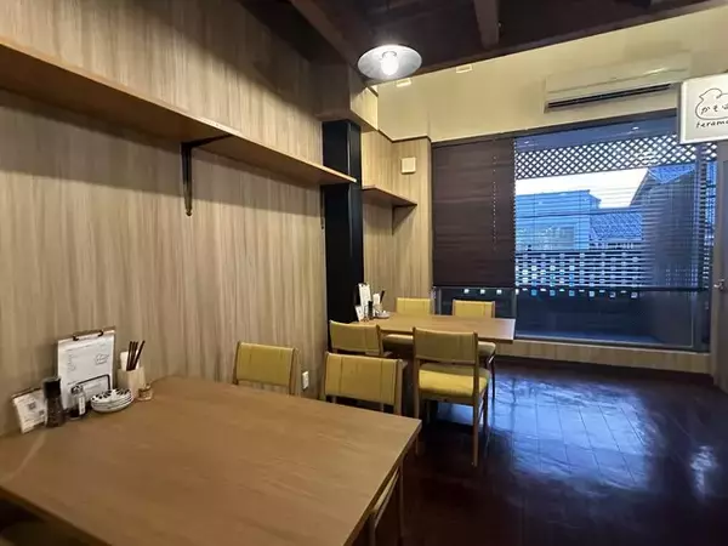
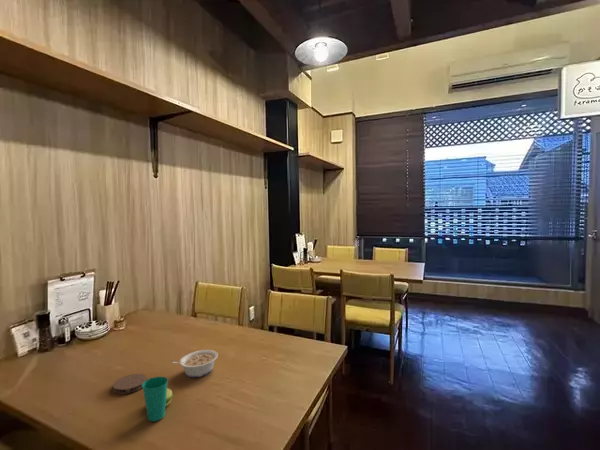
+ cup (157, 393)
+ coaster (130, 383)
+ legume (198, 363)
